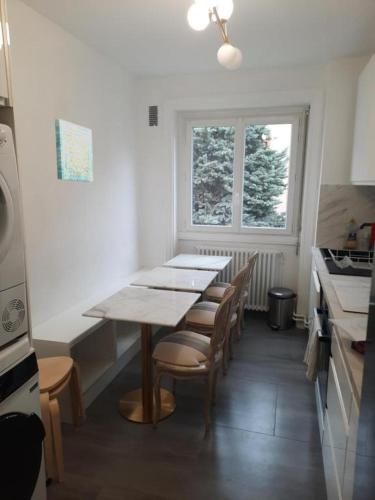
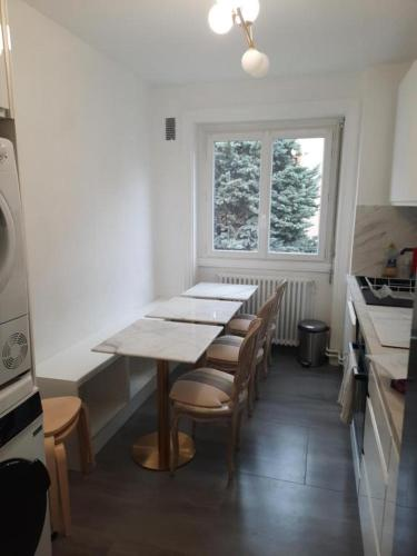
- wall art (75, 153)
